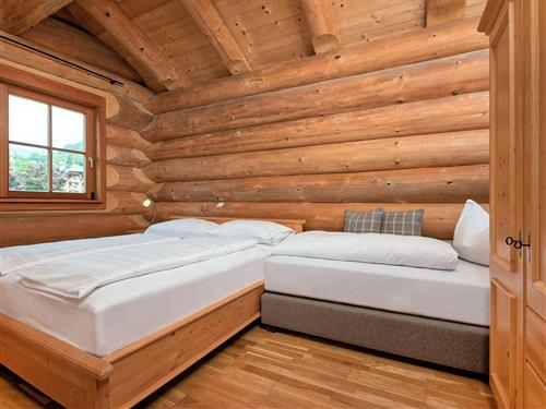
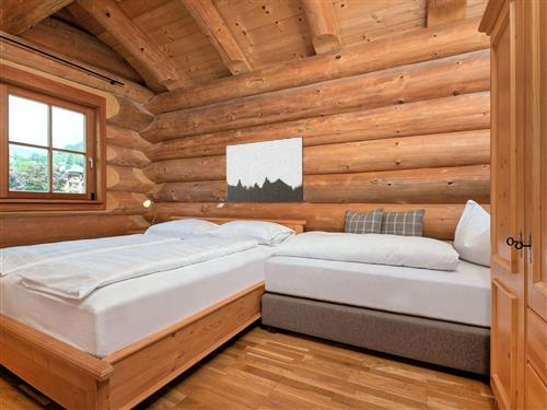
+ wall art (261, 172)
